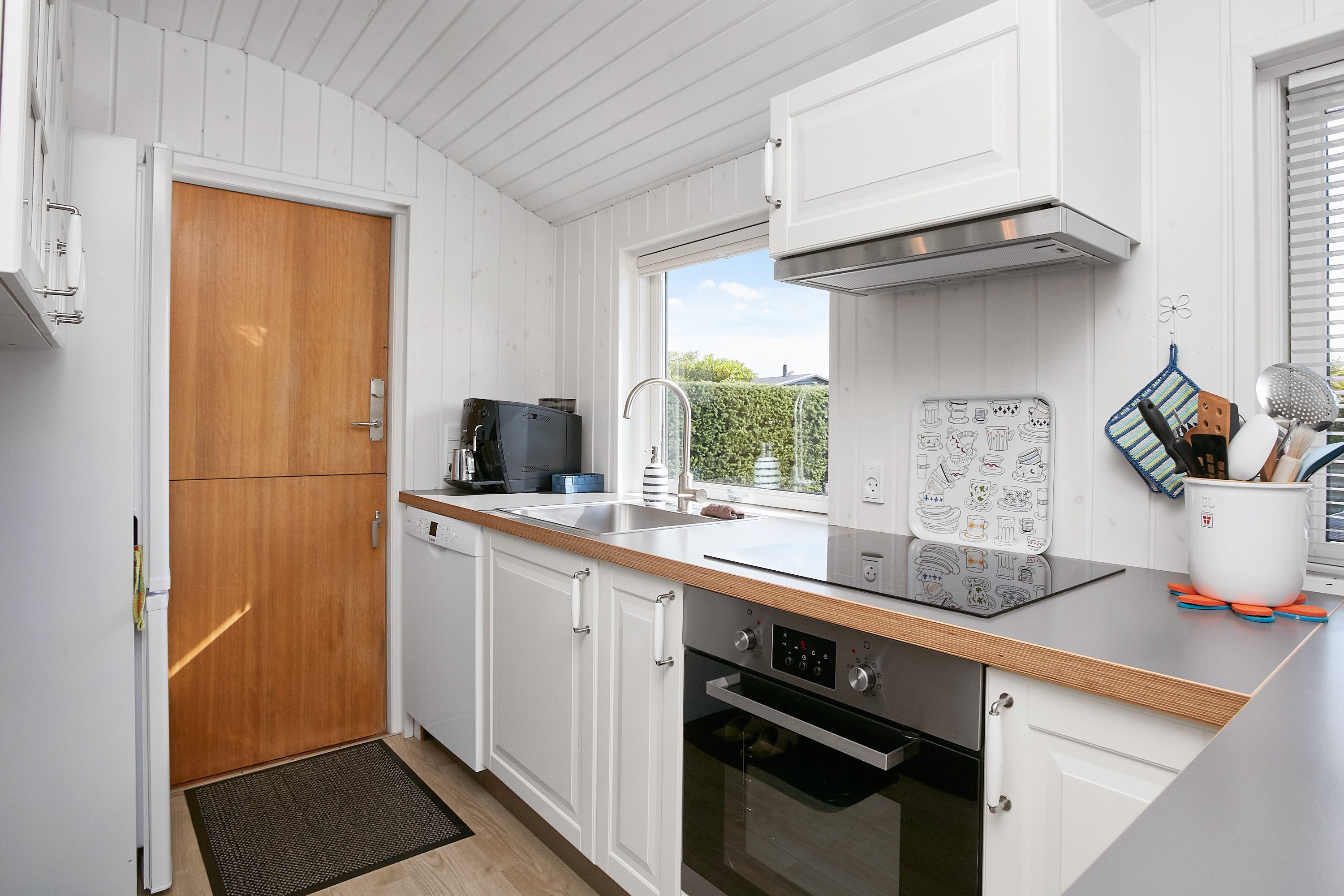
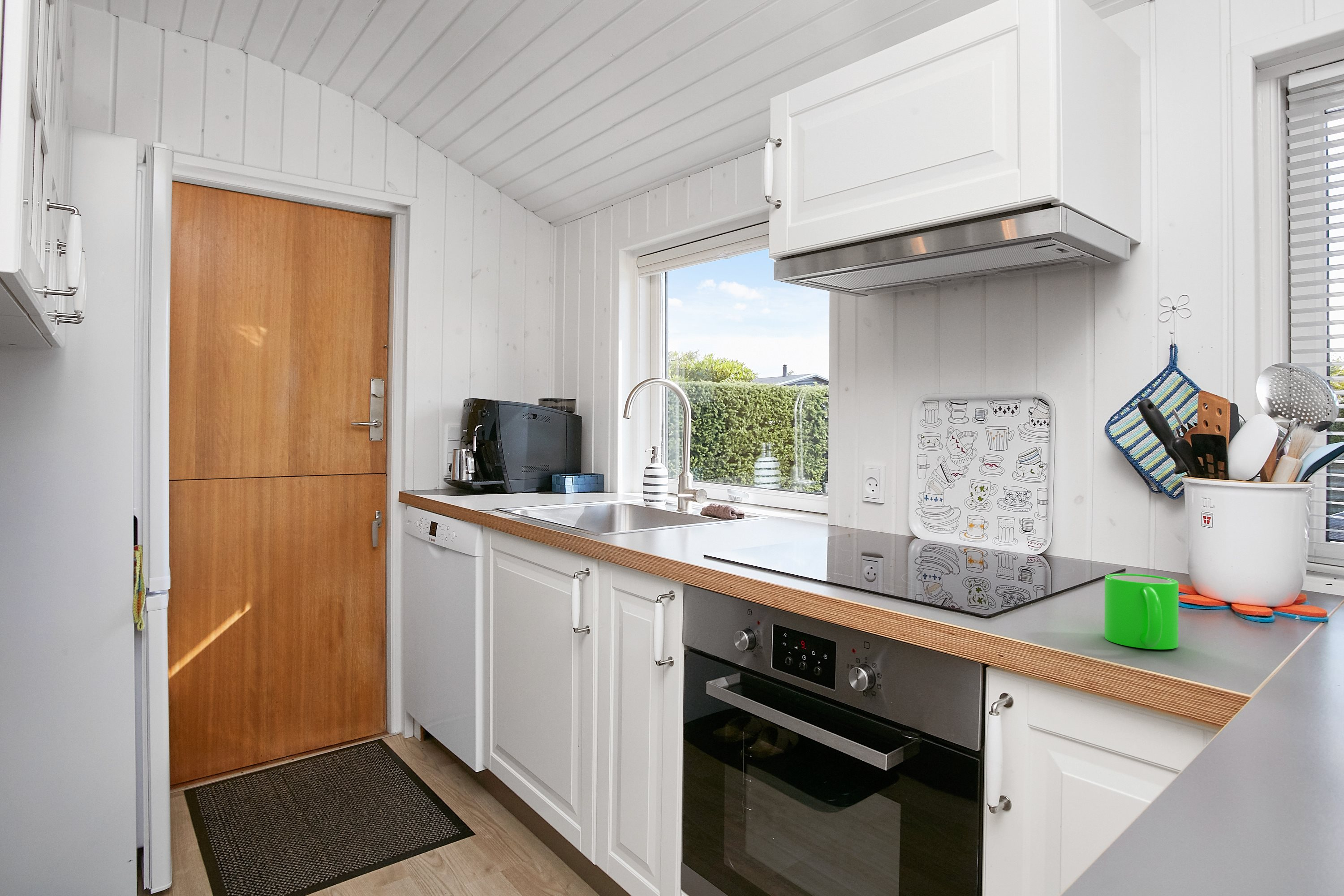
+ mug (1145, 613)
